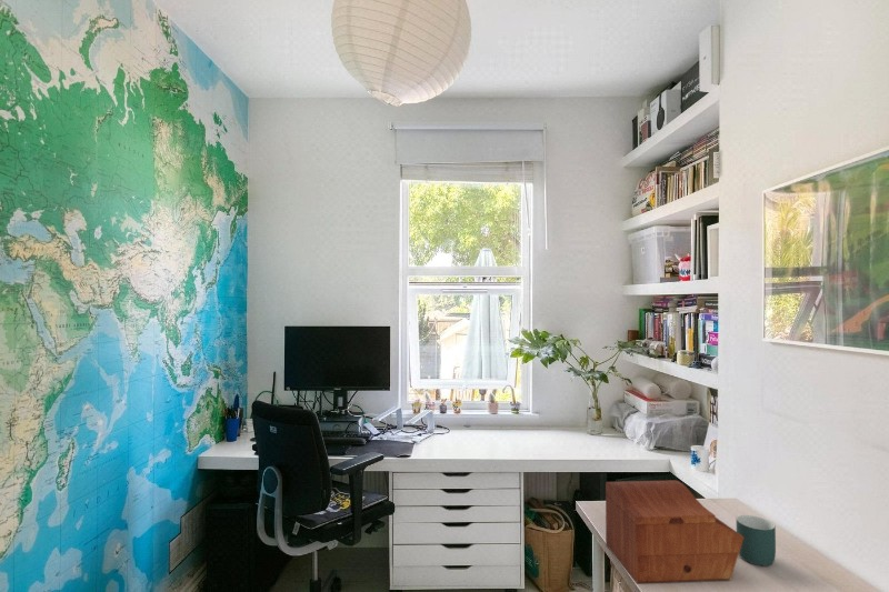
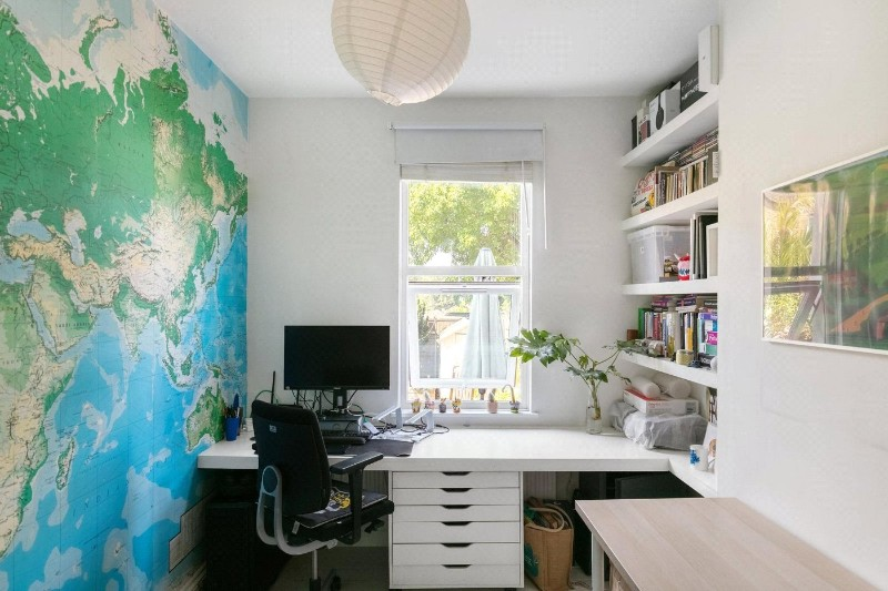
- mug (751, 536)
- sewing box (671, 526)
